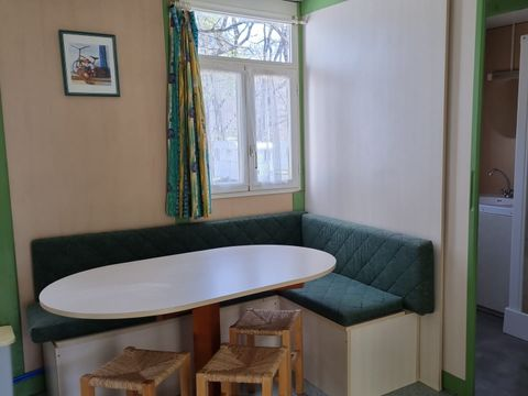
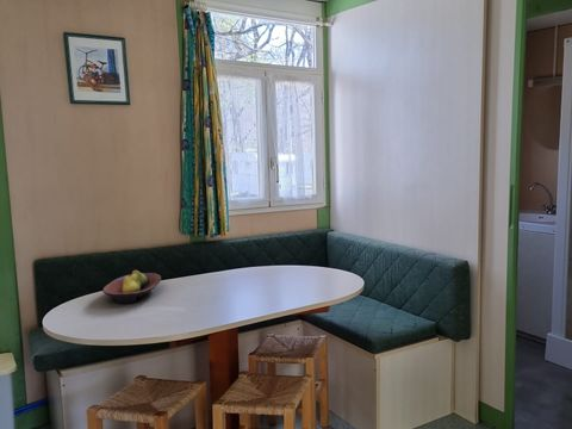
+ fruit bowl (132, 284)
